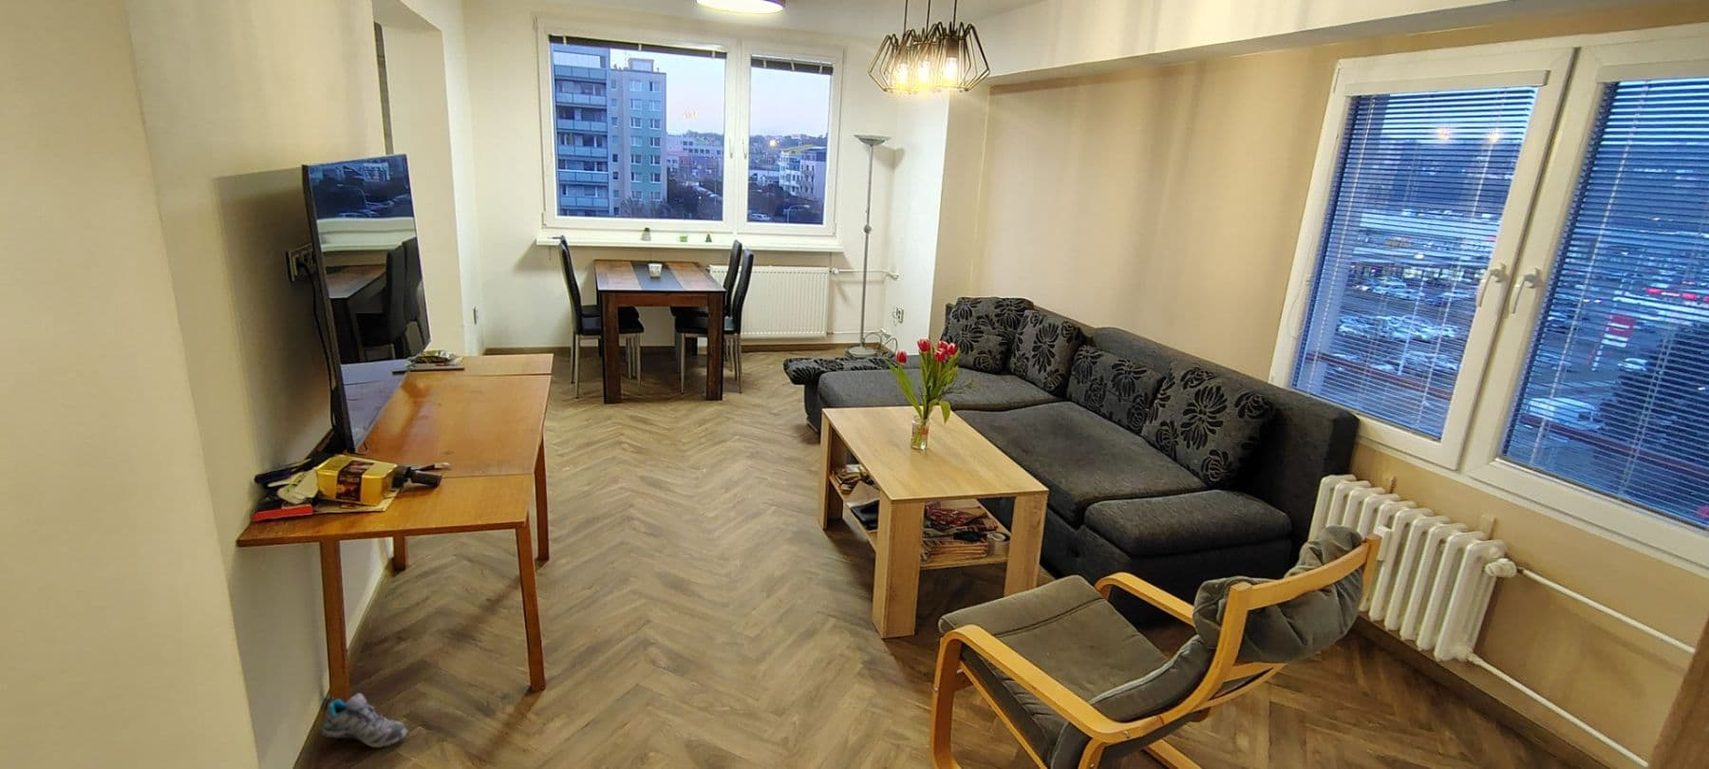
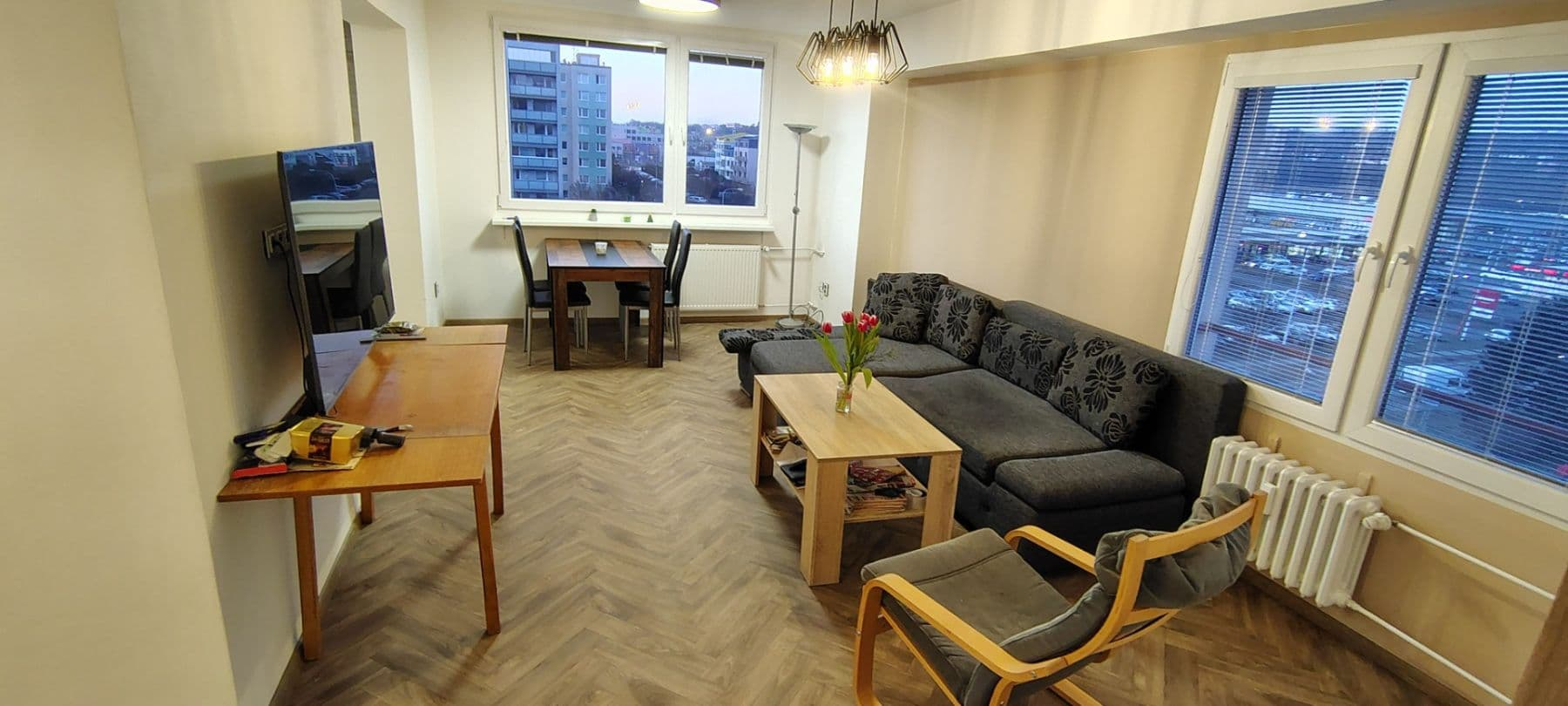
- shoe (363, 716)
